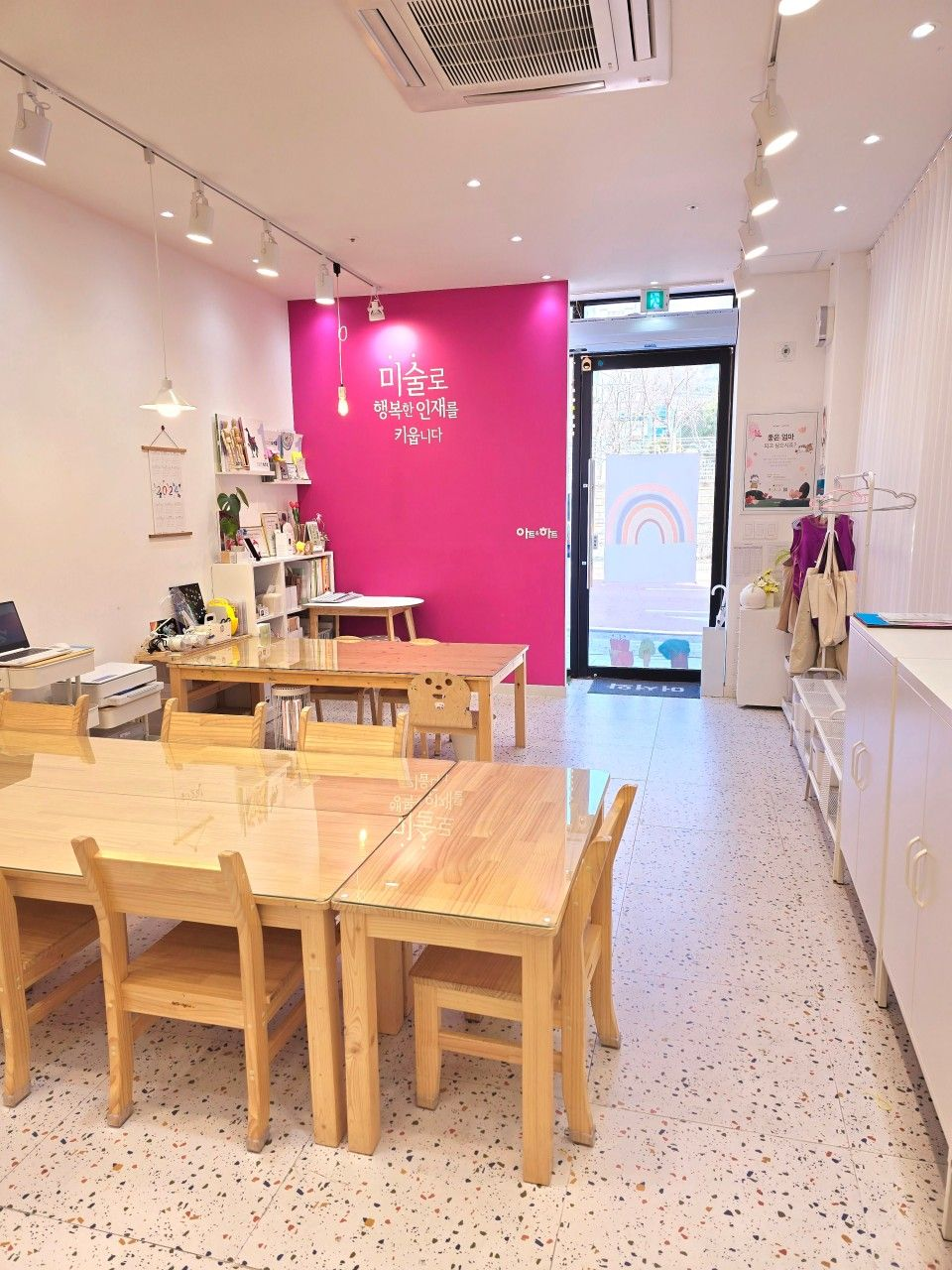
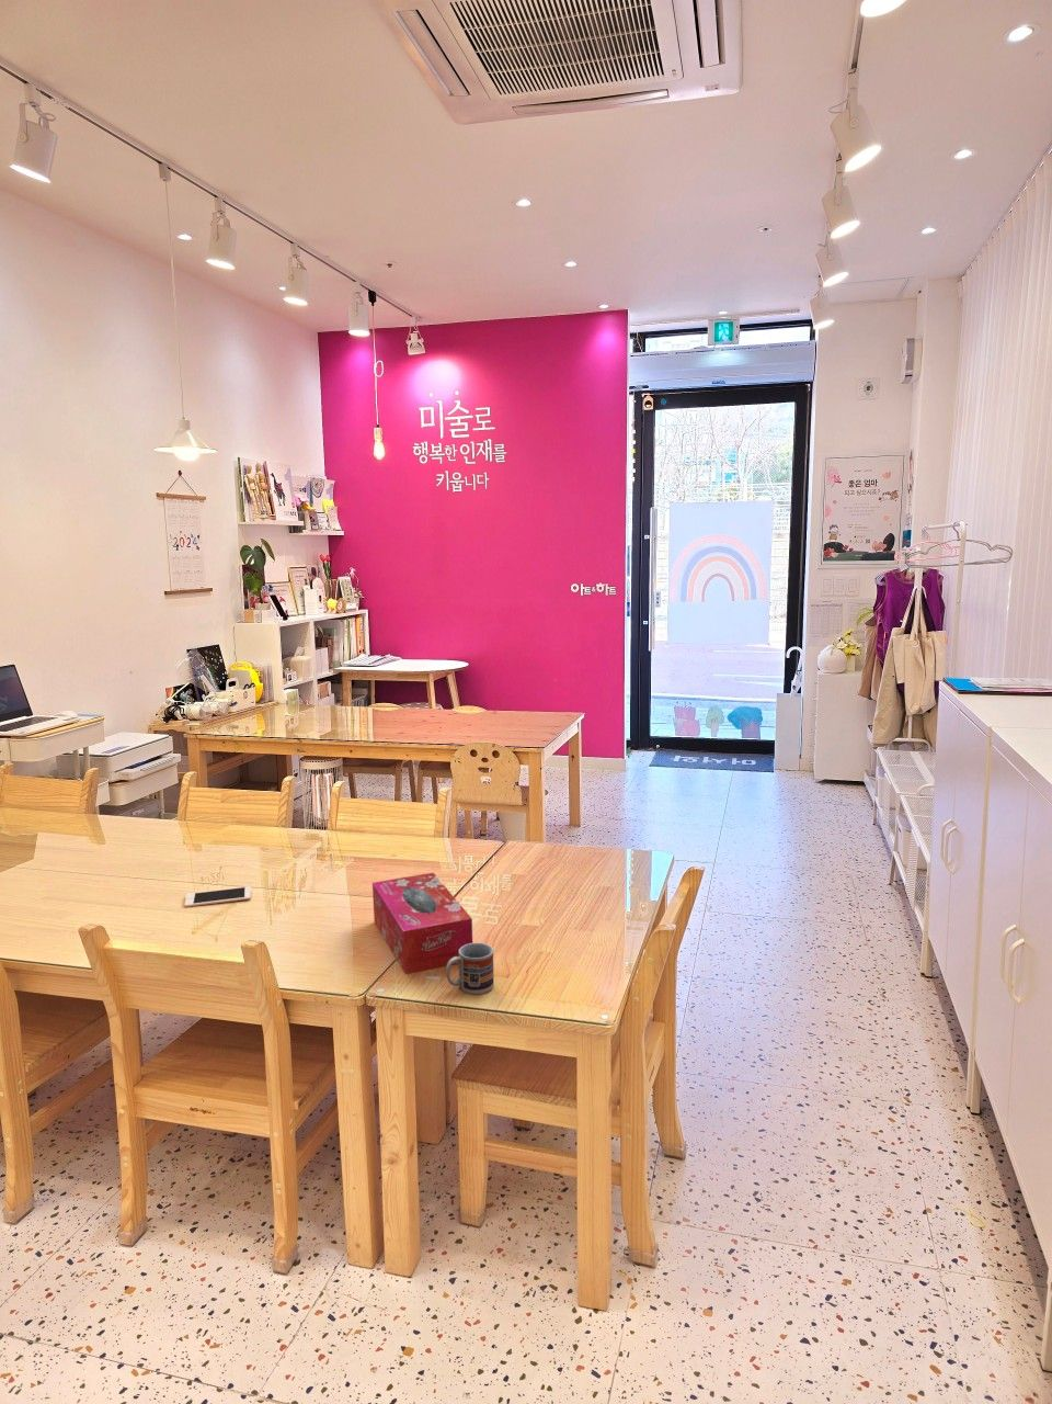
+ tissue box (420, 919)
+ cell phone (218, 897)
+ cup (469, 968)
